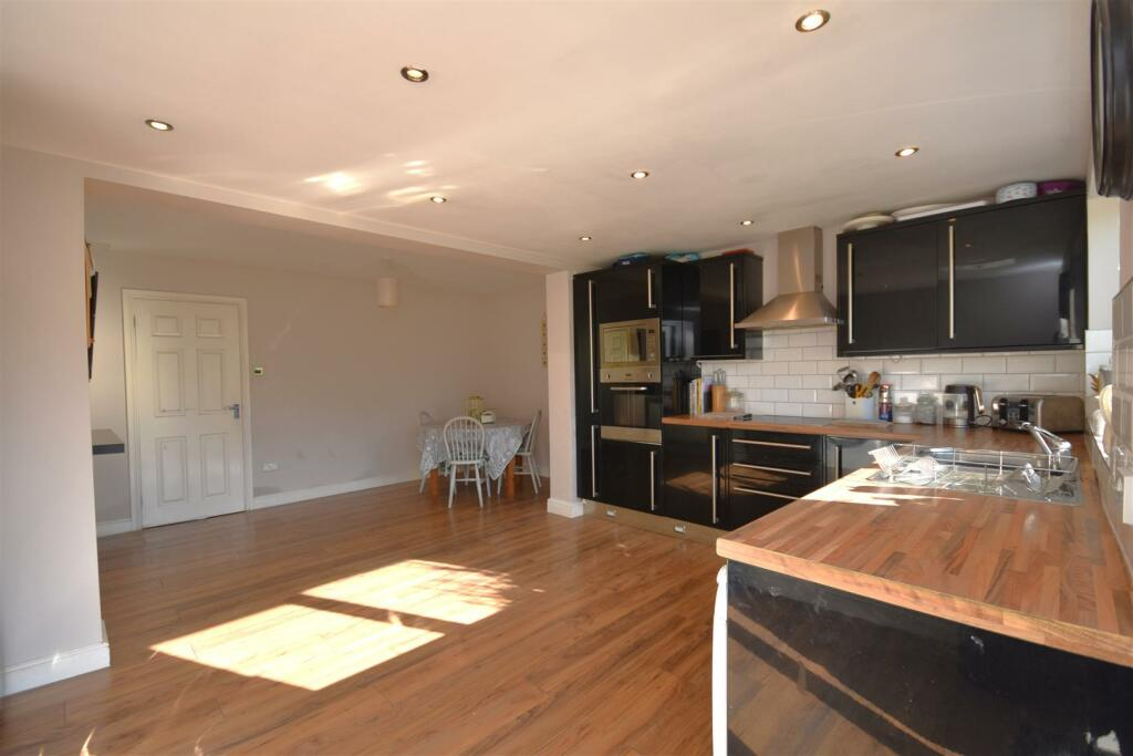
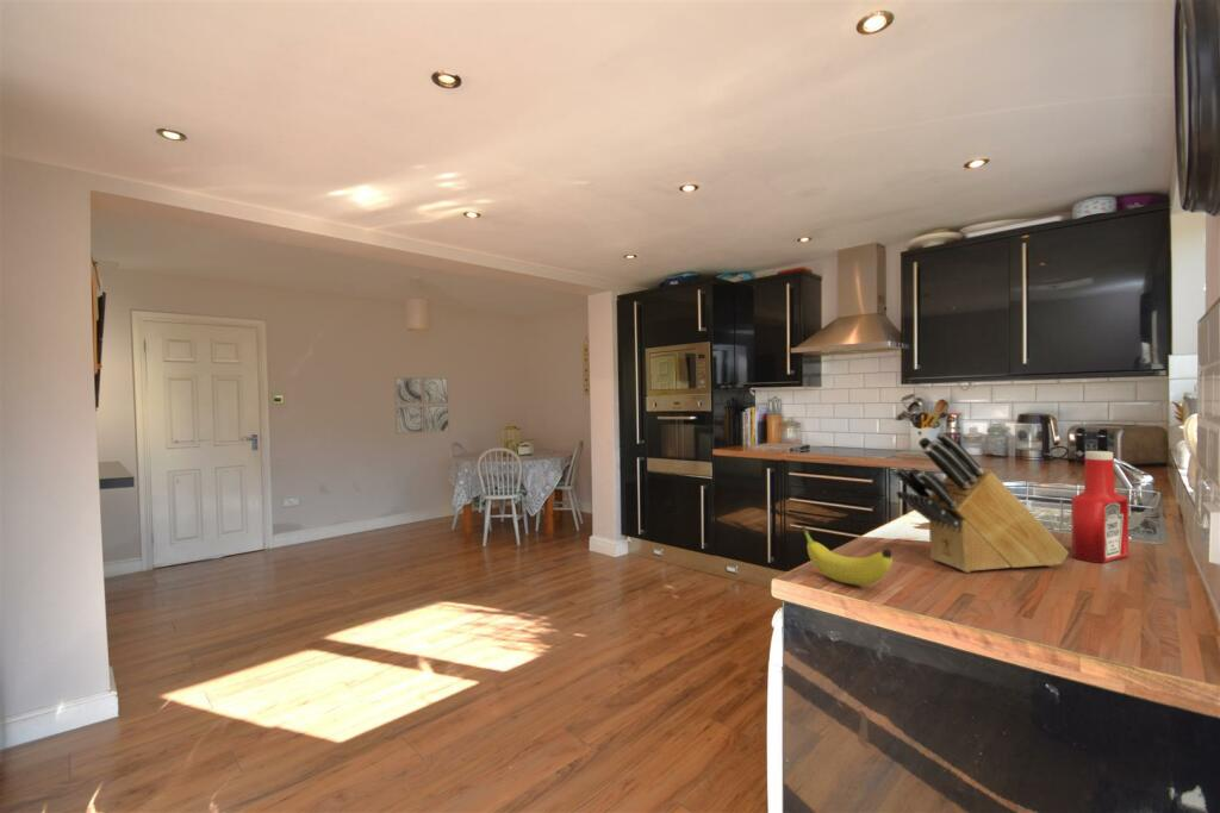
+ soap bottle (1098, 504)
+ wall art (422, 404)
+ fruit (846, 558)
+ knife block (977, 496)
